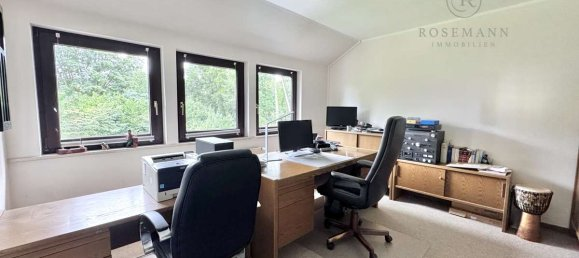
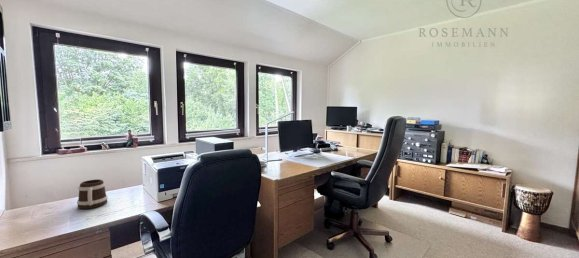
+ mug (91, 194)
